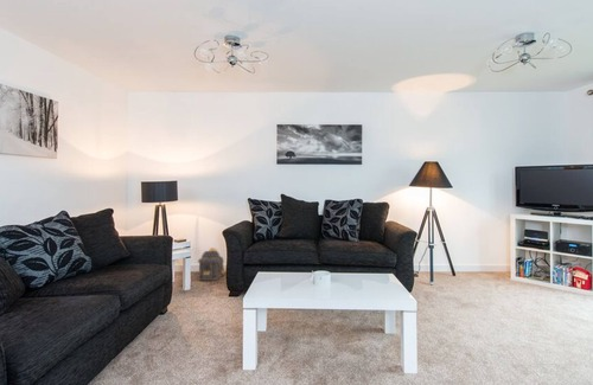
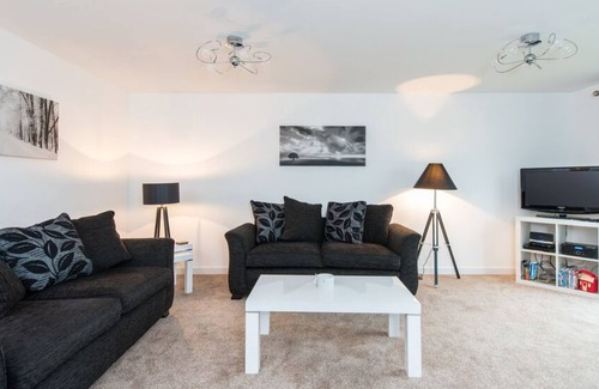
- backpack (211, 262)
